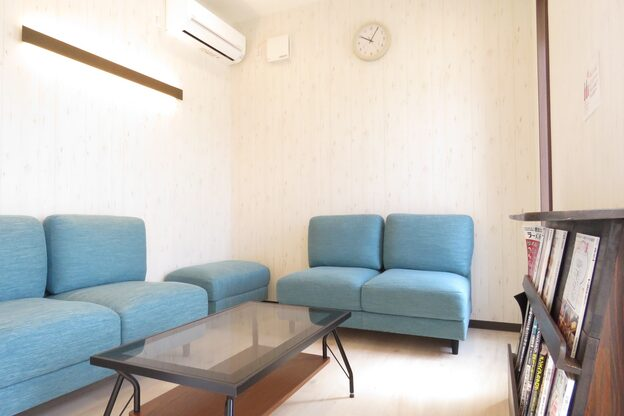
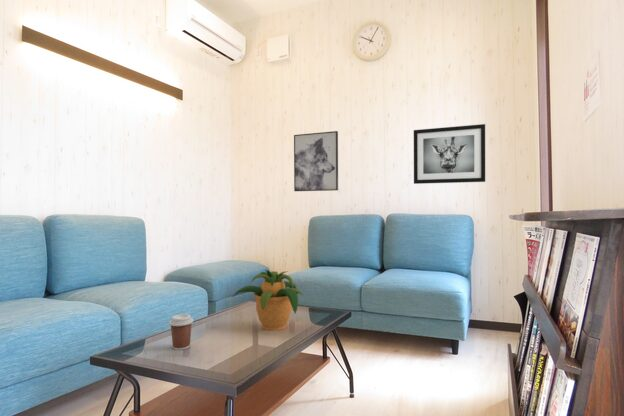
+ wall art (448, 155)
+ wall art (315, 162)
+ potted plant (269, 297)
+ coffee cup (181, 331)
